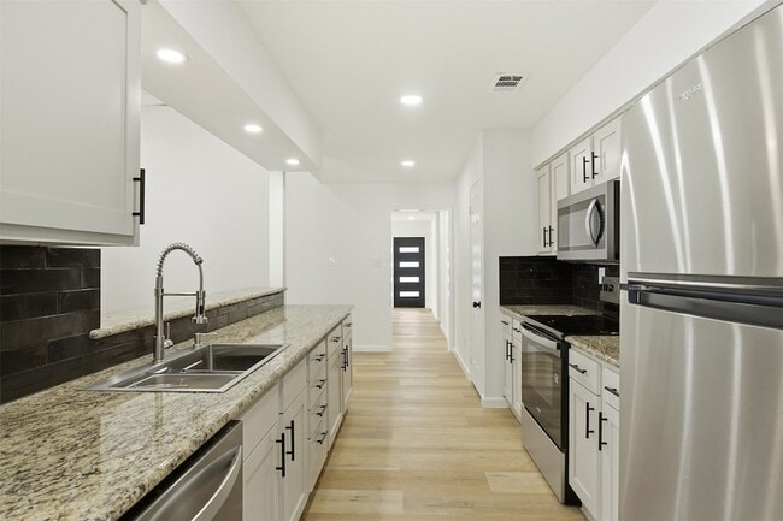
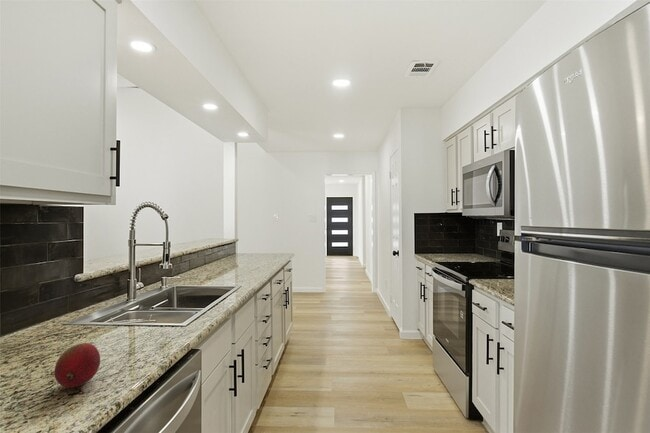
+ fruit (78, 364)
